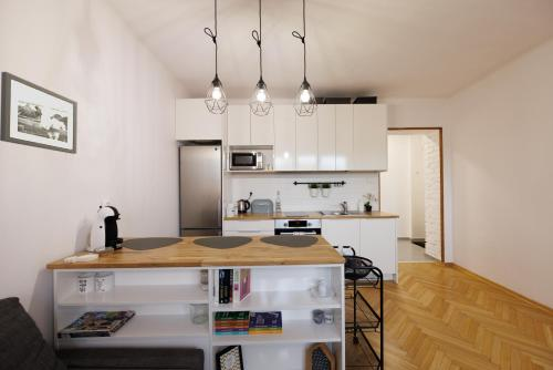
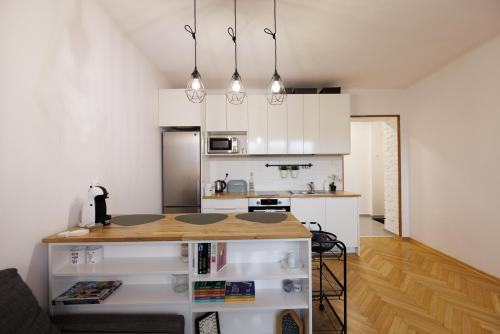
- picture frame (44, 119)
